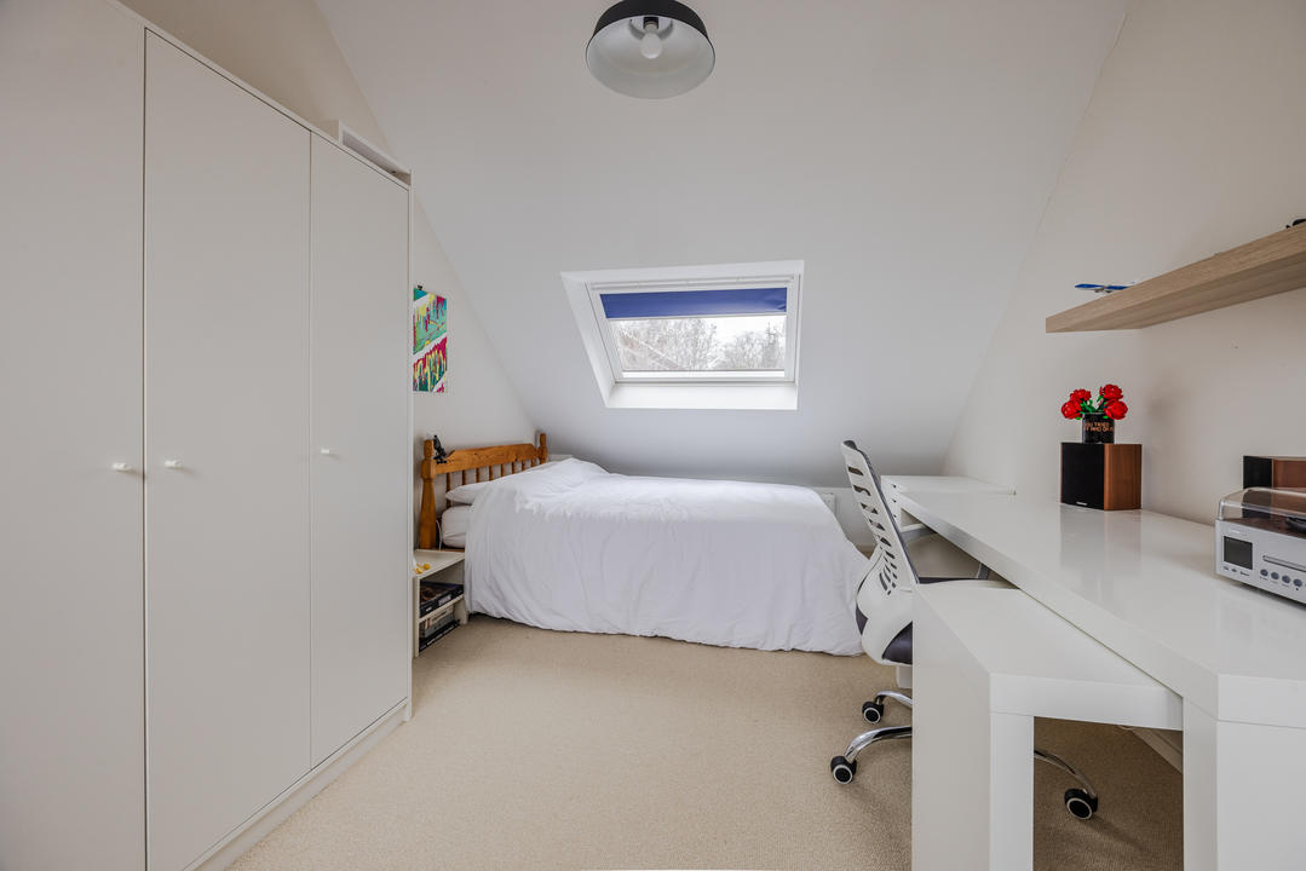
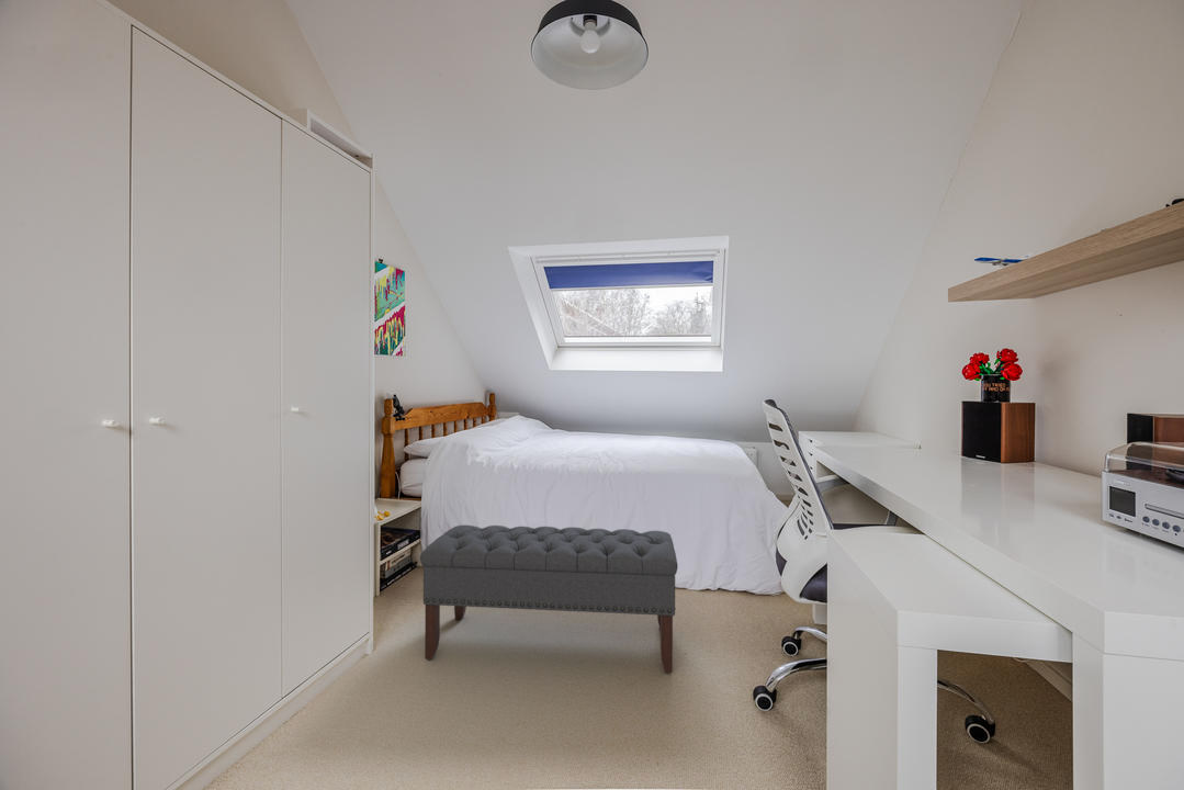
+ bench (553, 589)
